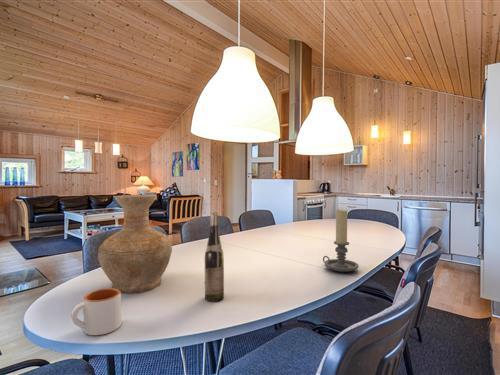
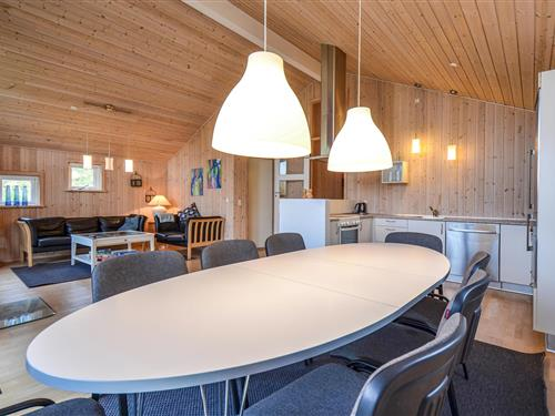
- wine bottle (214, 255)
- vase (136, 240)
- candle holder (338, 238)
- mug (97, 312)
